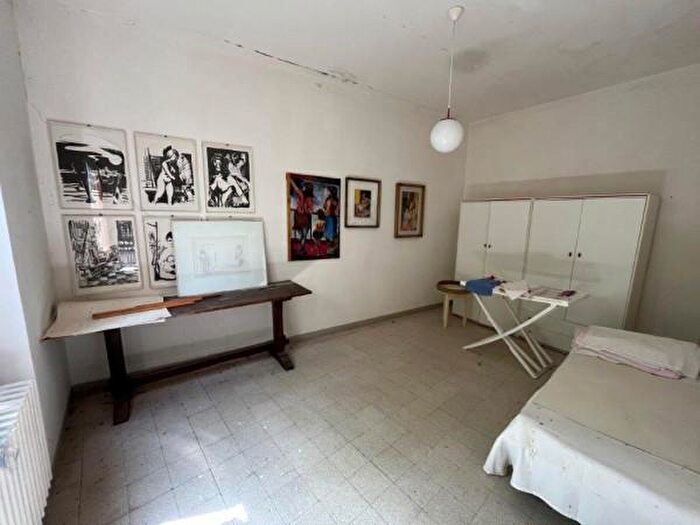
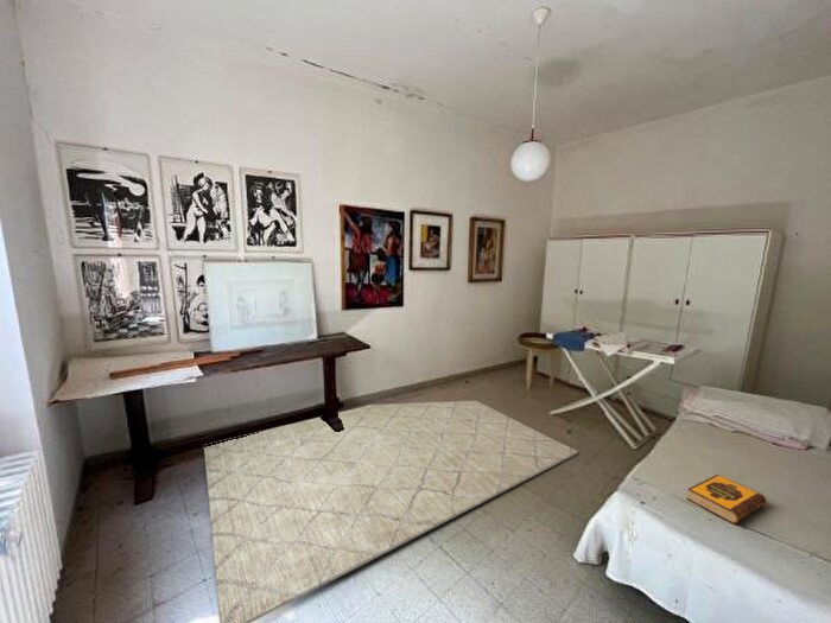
+ rug (391, 449)
+ hardback book (727, 497)
